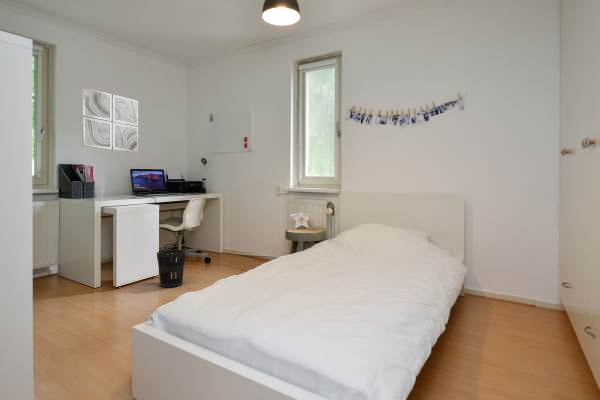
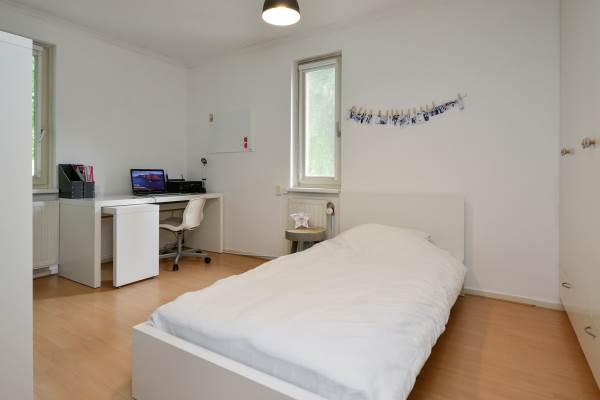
- wall art (111, 122)
- wastebasket (171, 268)
